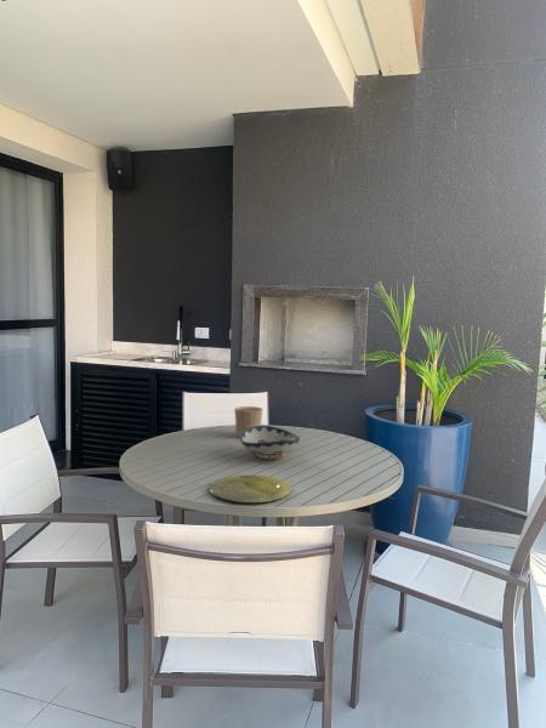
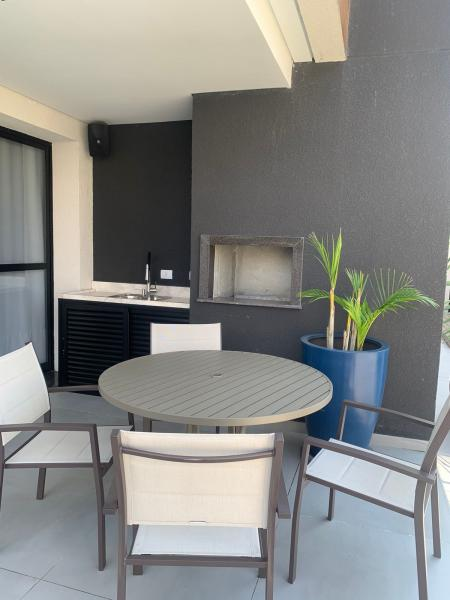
- plate (250, 488)
- decorative bowl (268, 444)
- cup (248, 421)
